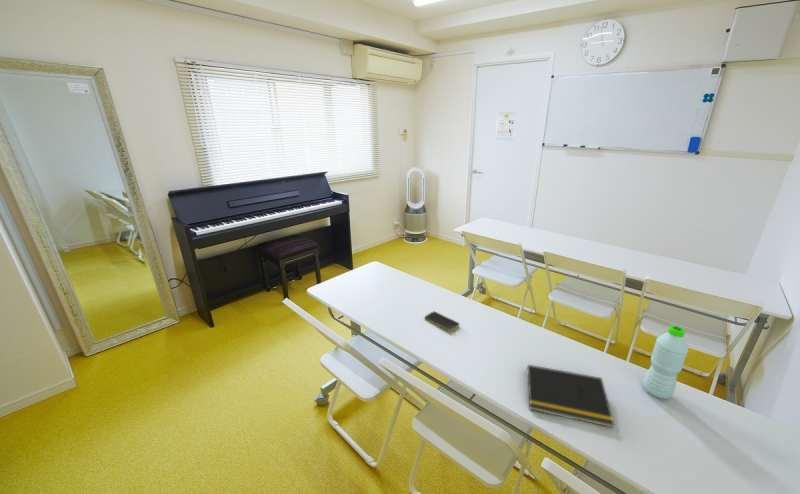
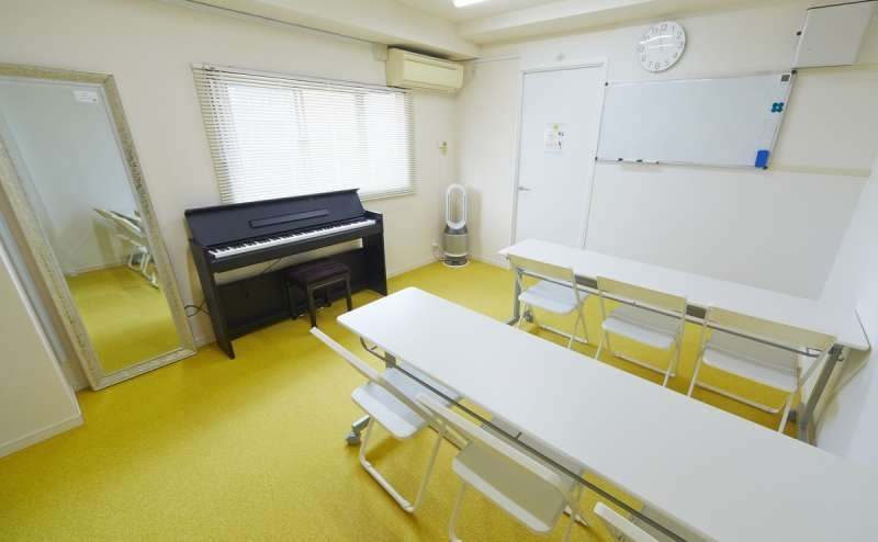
- notepad (566, 393)
- smartphone (441, 321)
- water bottle (666, 361)
